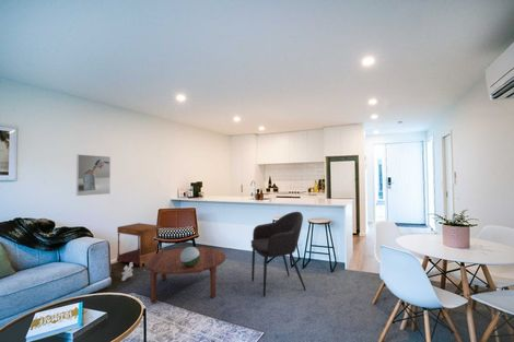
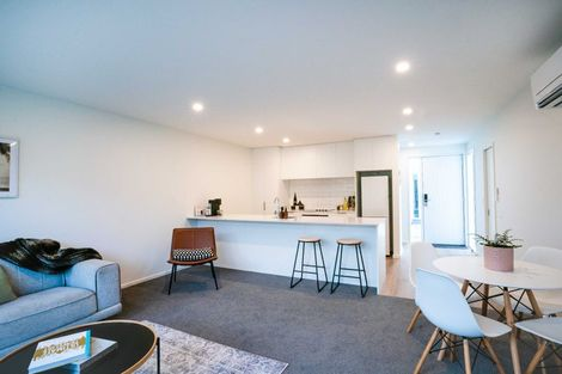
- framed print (94, 175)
- canopy bed (140, 244)
- plush toy (132, 269)
- decorative sphere (189, 256)
- armchair (278, 248)
- coffee table (186, 272)
